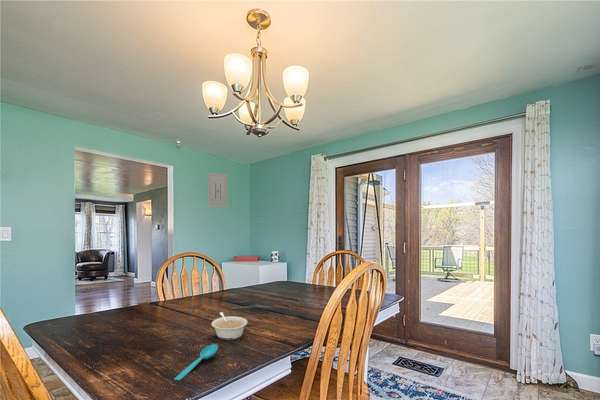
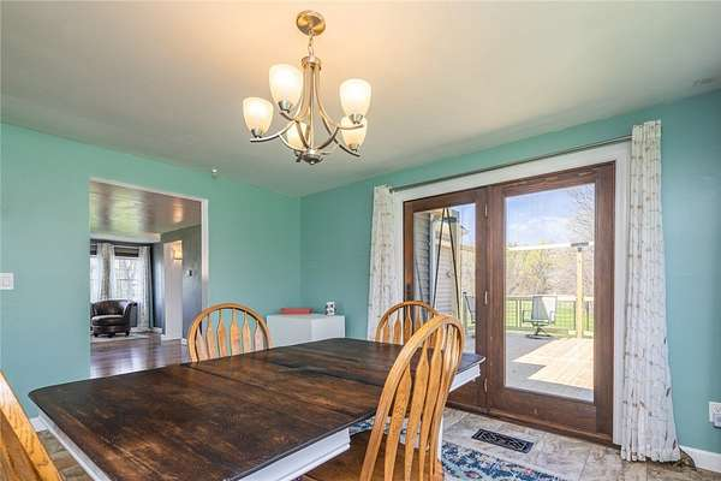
- spoon (195, 363)
- legume (228, 327)
- wall art (218, 190)
